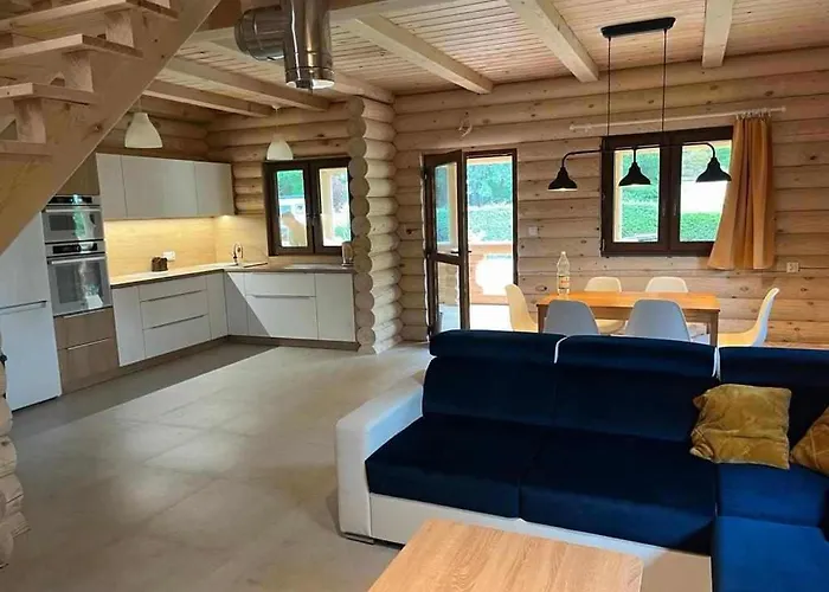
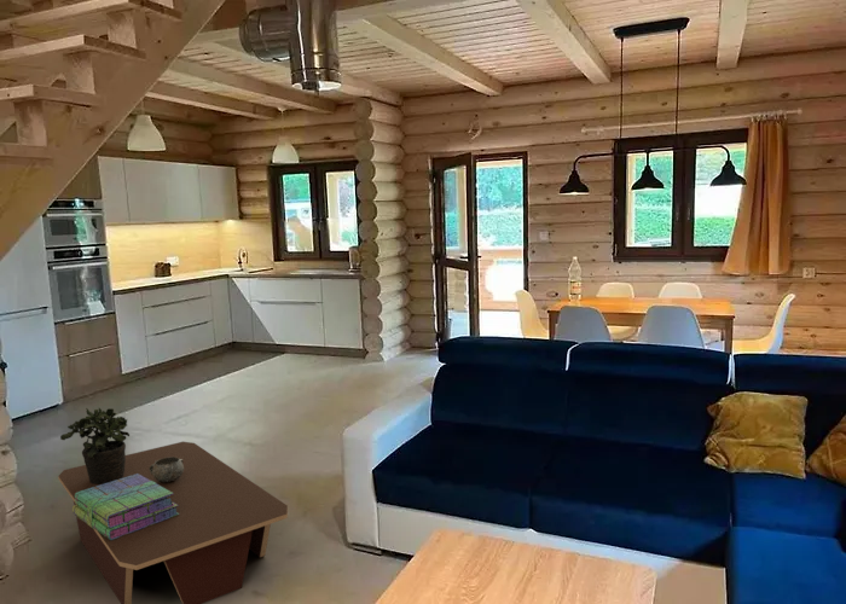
+ decorative bowl (168, 469)
+ coffee table (167, 519)
+ potted plant (99, 442)
+ stack of books (124, 503)
